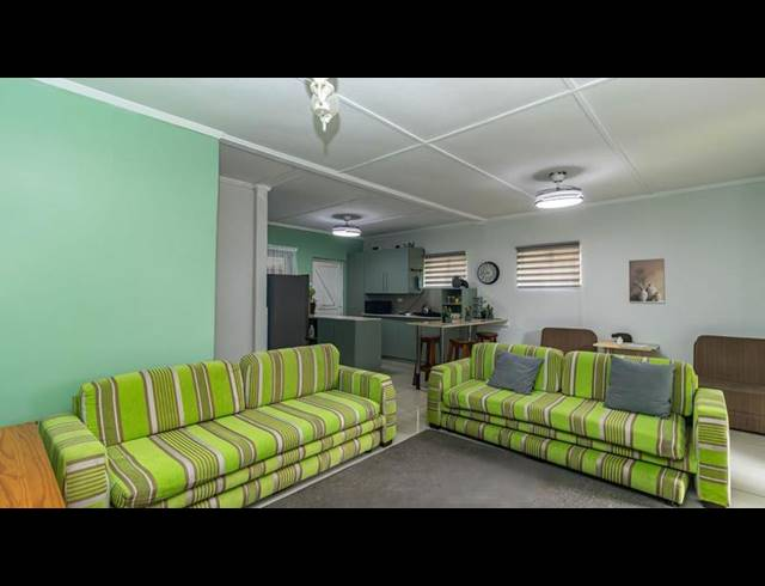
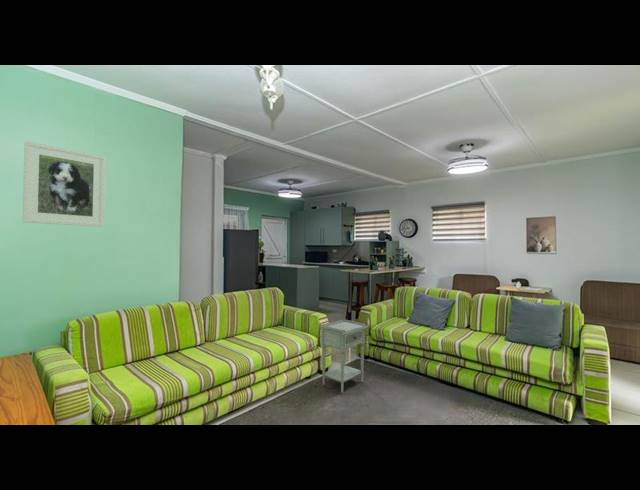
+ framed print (67, 187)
+ nightstand (343, 353)
